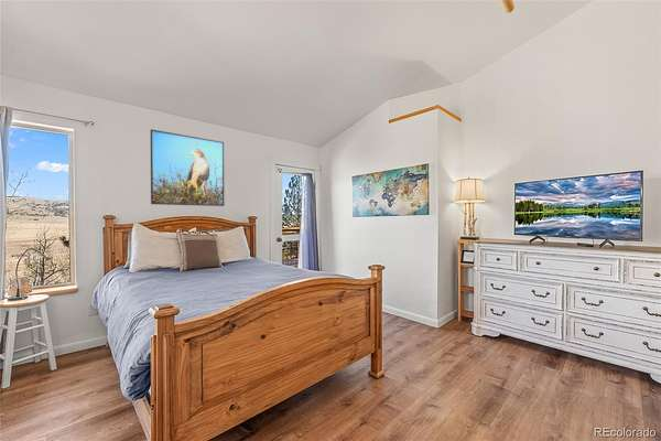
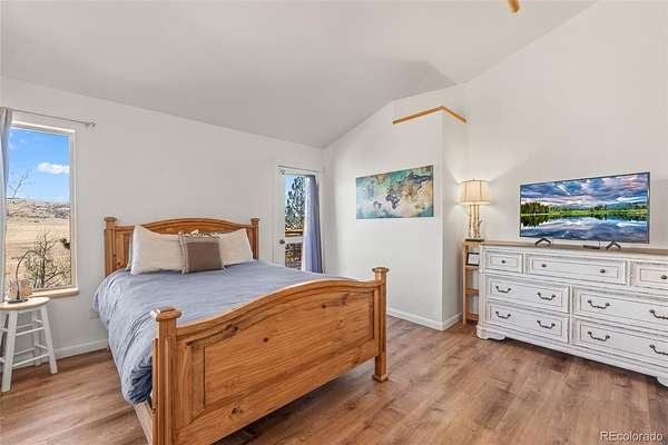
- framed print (189, 170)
